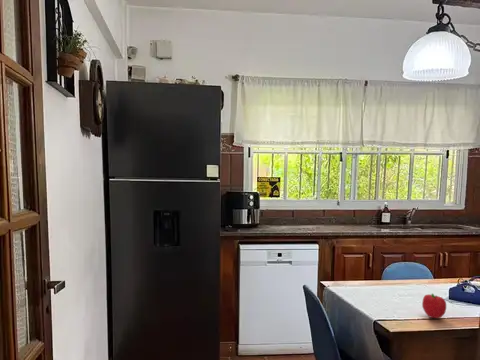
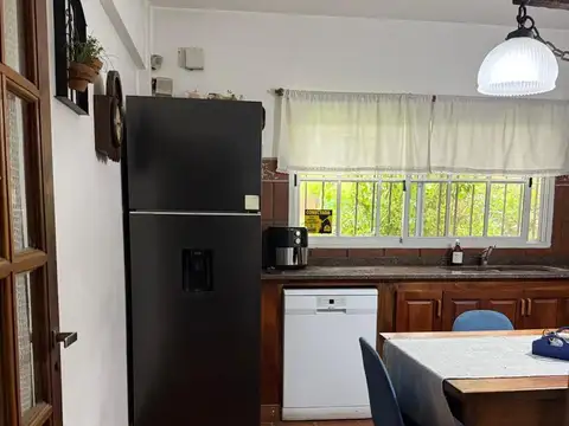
- fruit (434, 305)
